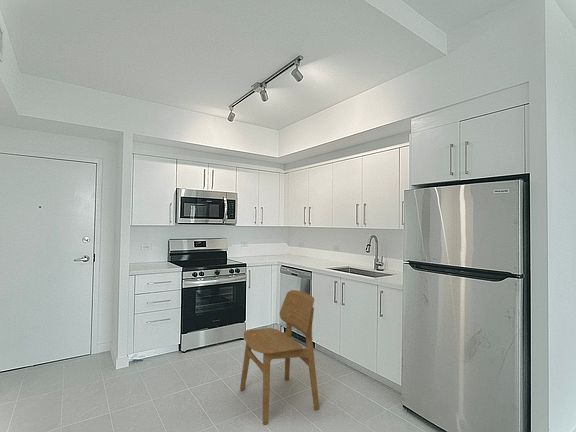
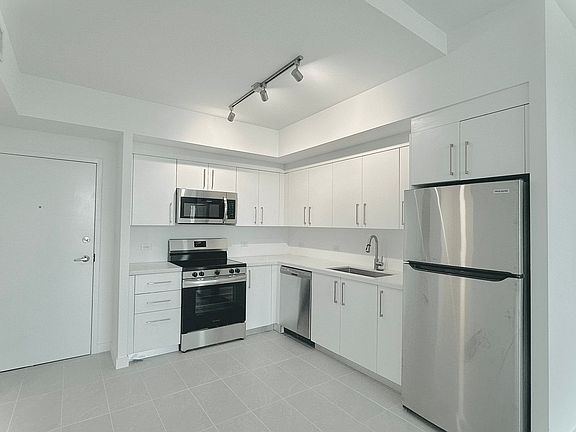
- dining chair (278, 347)
